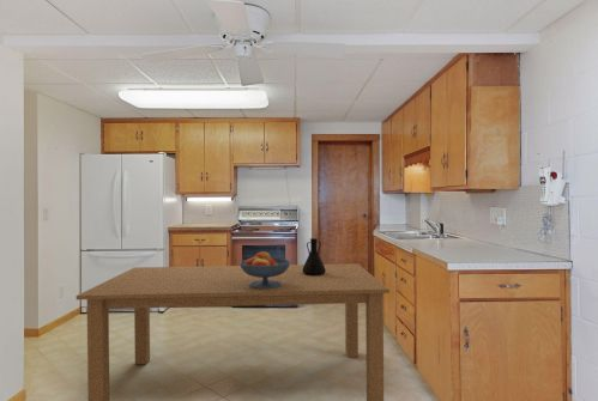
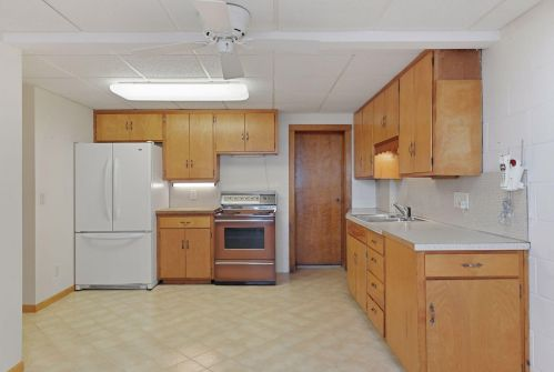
- dining table (236, 305)
- fruit bowl (265, 268)
- pitcher (313, 255)
